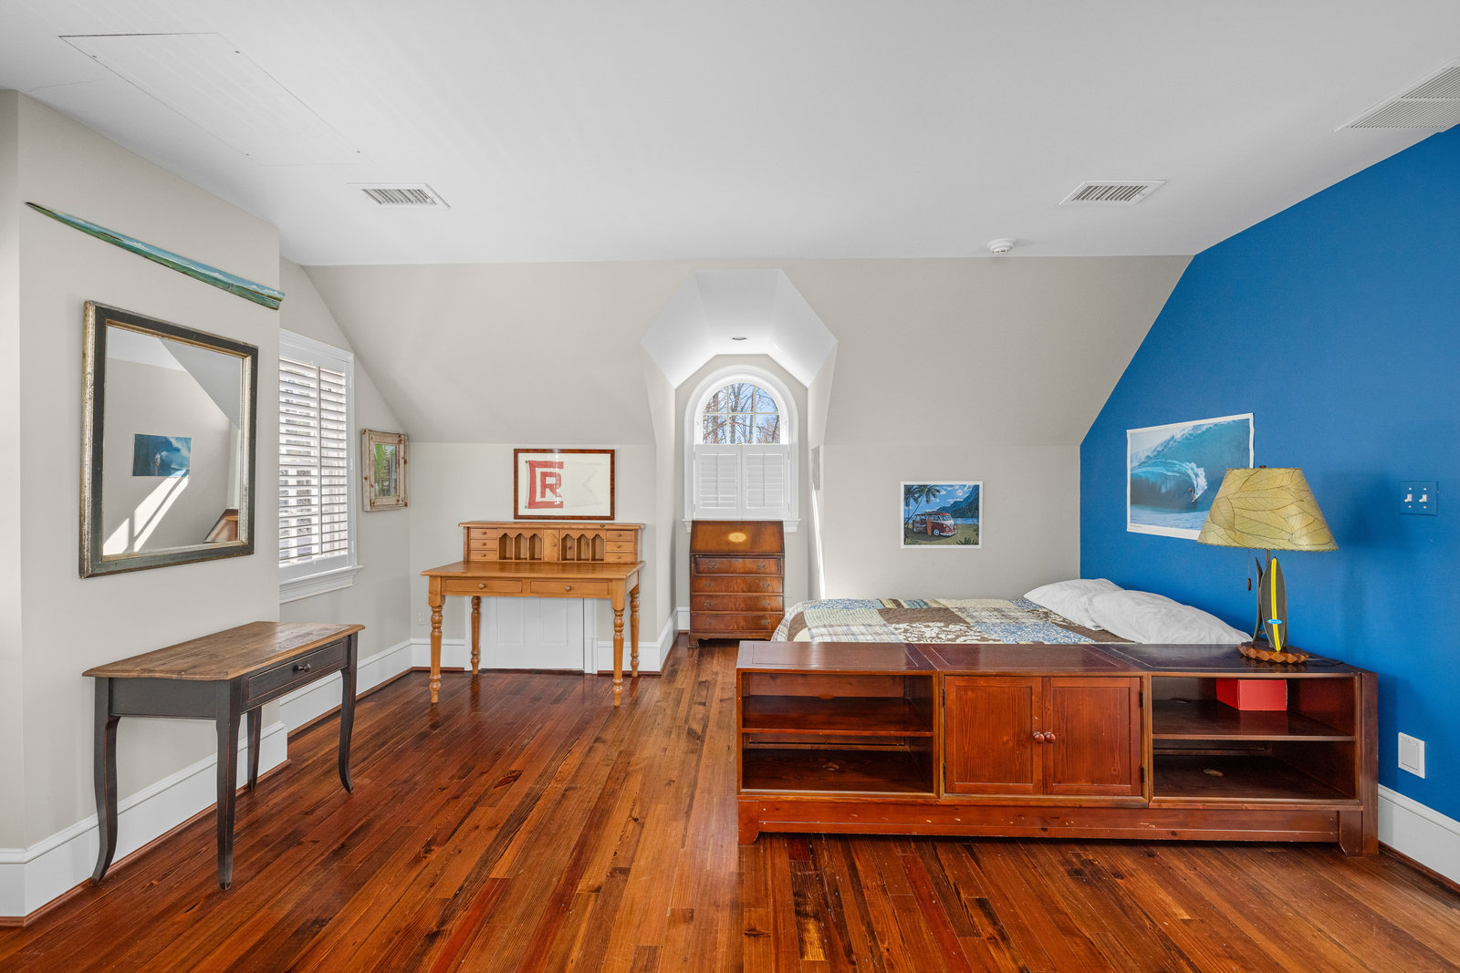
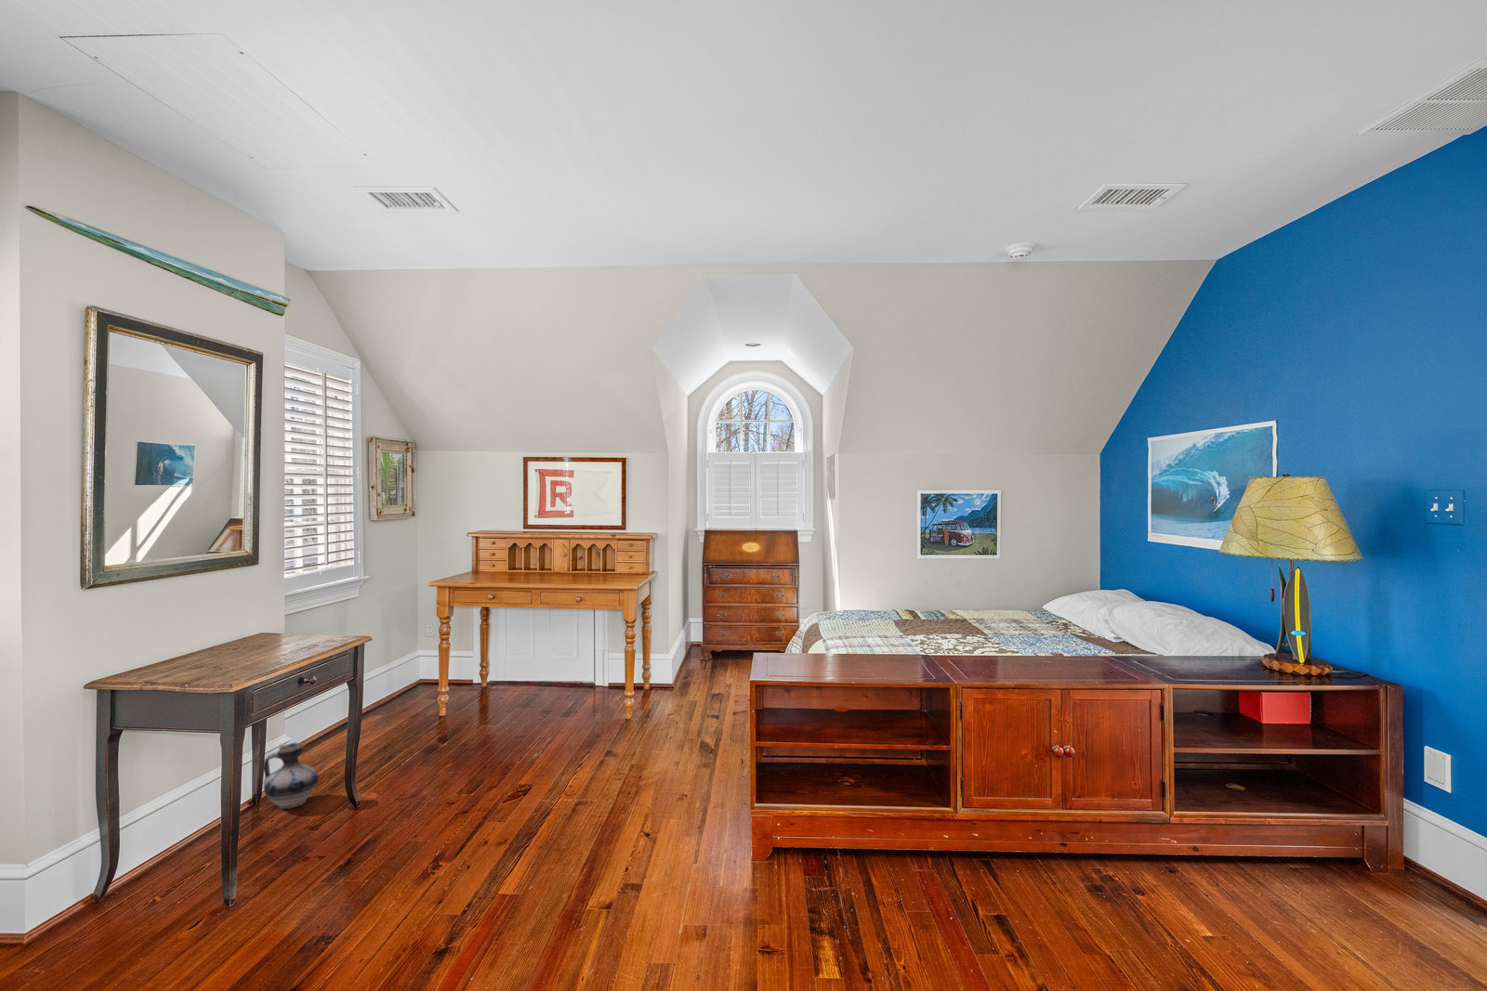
+ ceramic jug (290, 774)
